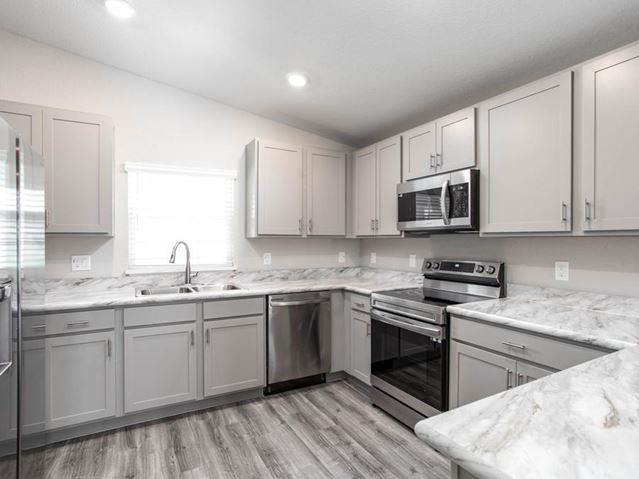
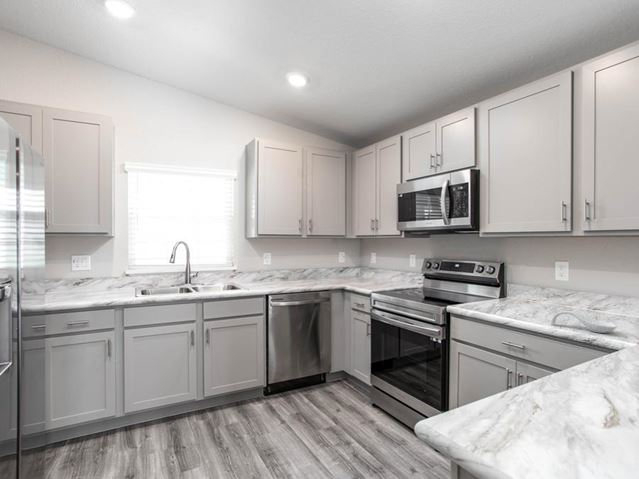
+ spoon rest (582, 321)
